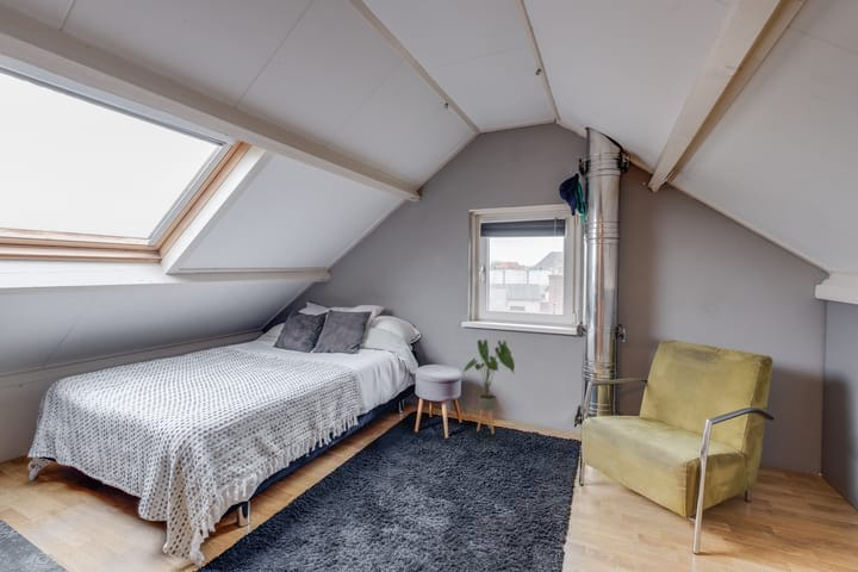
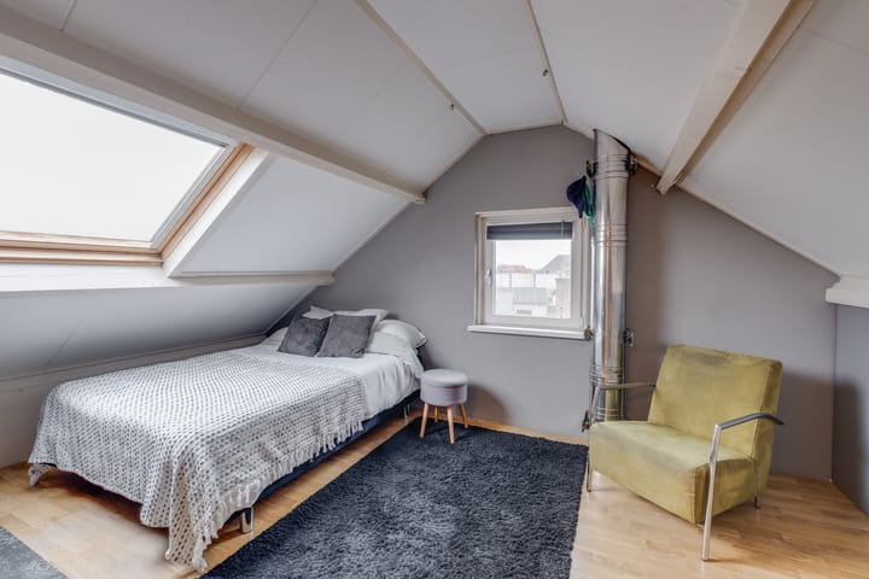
- house plant (490, 383)
